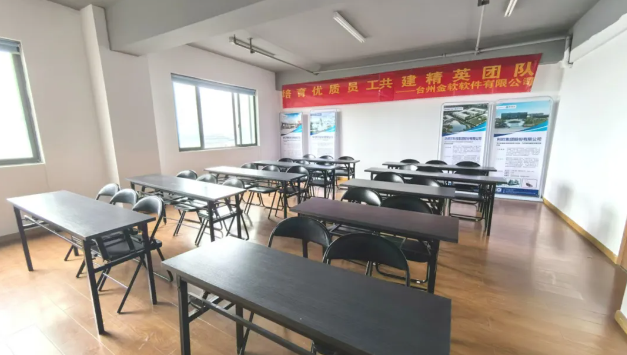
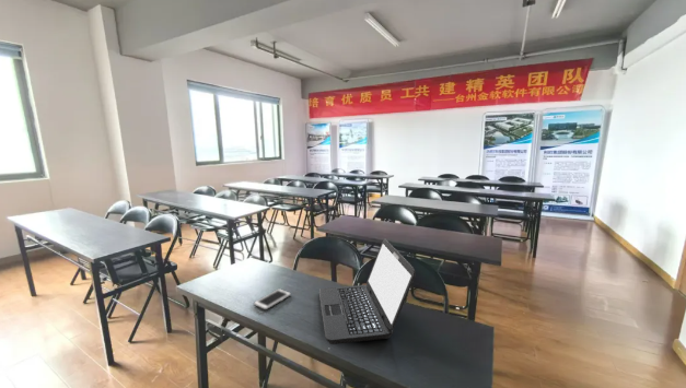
+ laptop (360, 285)
+ cell phone (272, 298)
